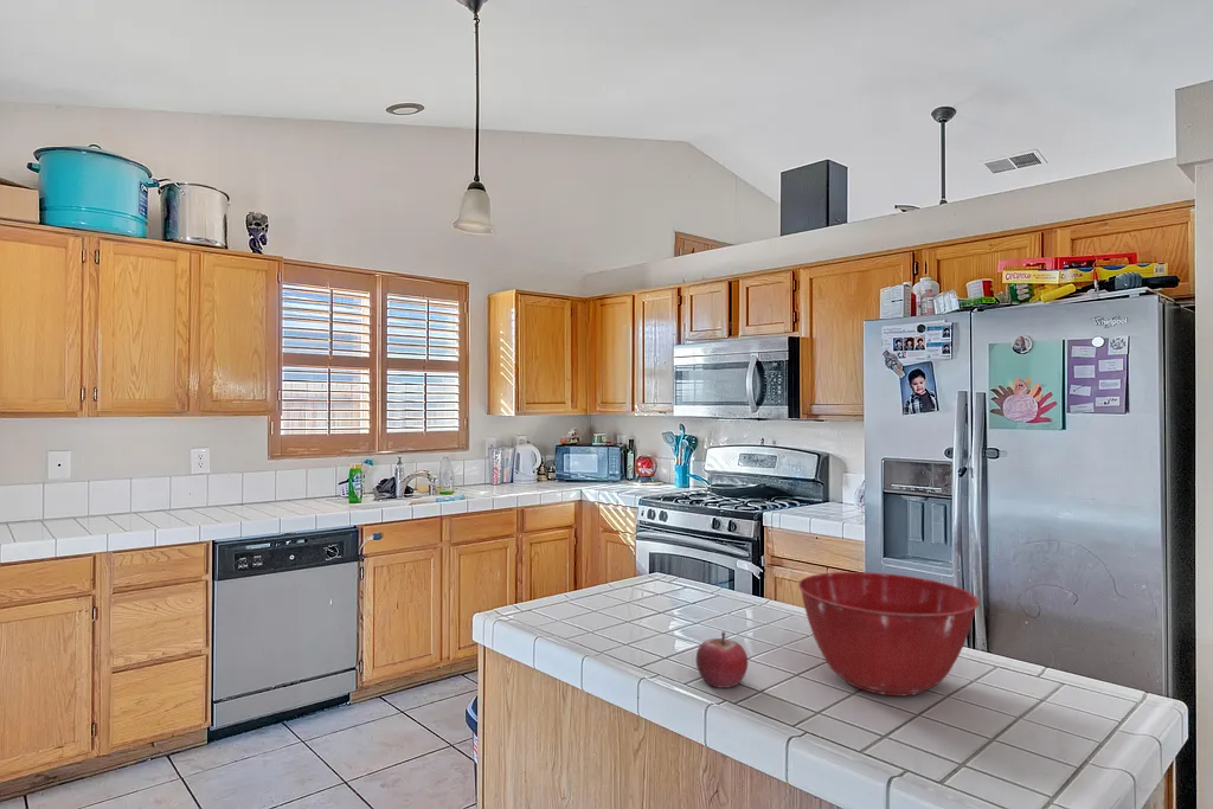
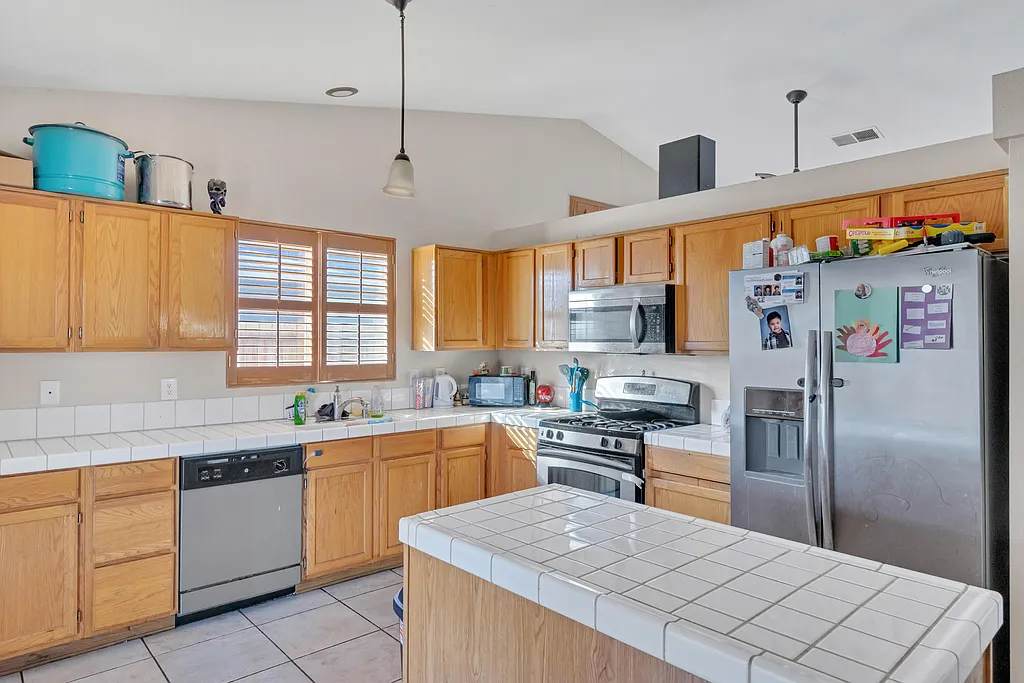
- fruit (721, 656)
- mixing bowl (885, 635)
